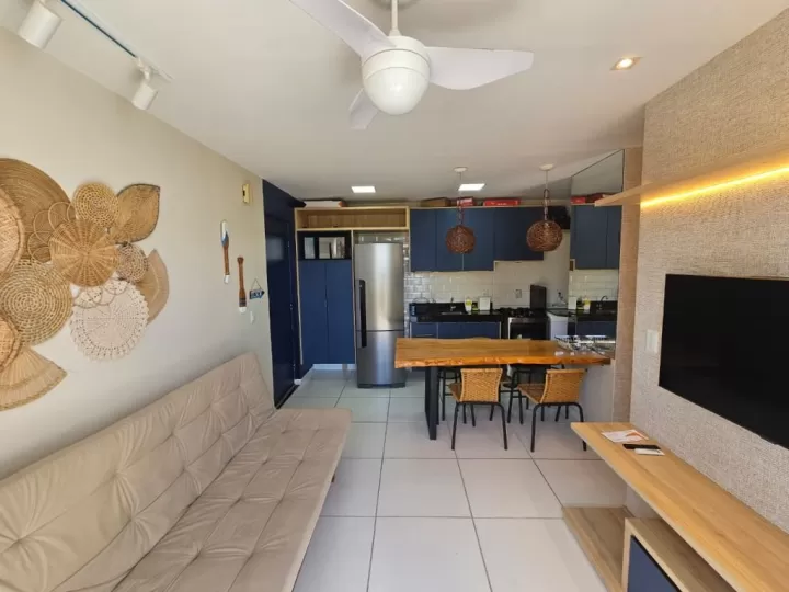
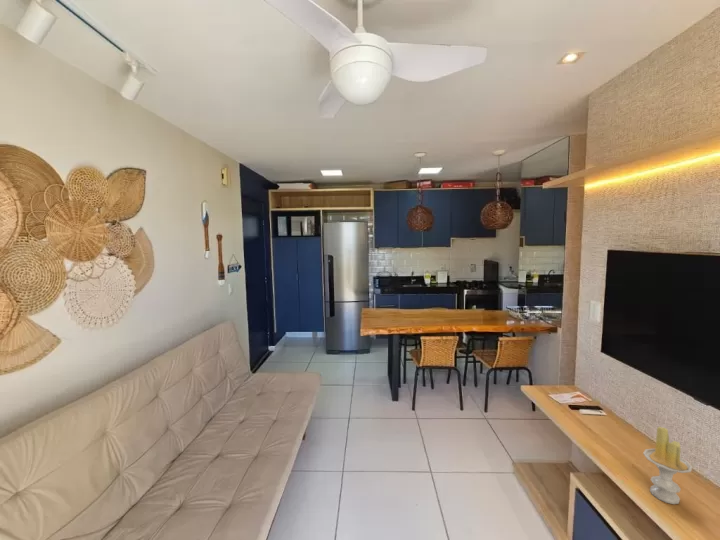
+ candle (666, 462)
